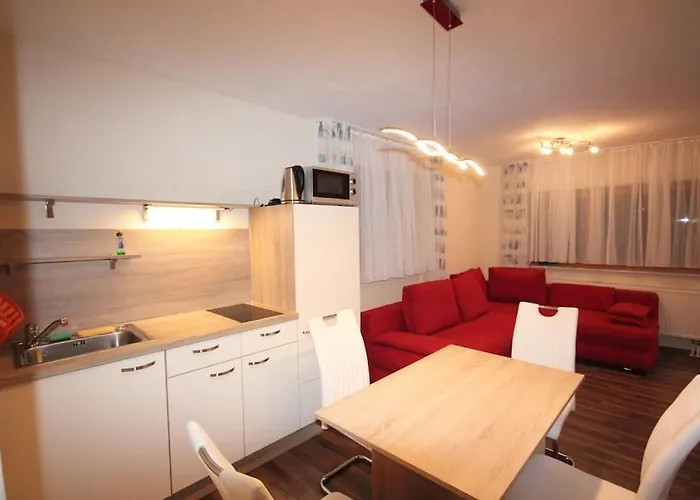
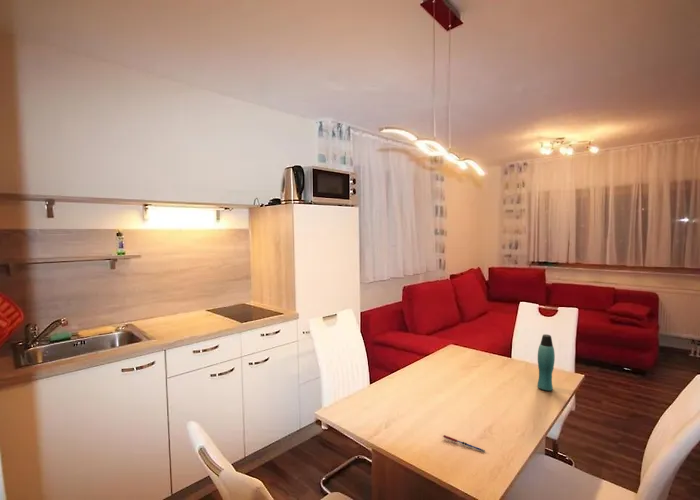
+ pen (463, 442)
+ bottle (545, 361)
